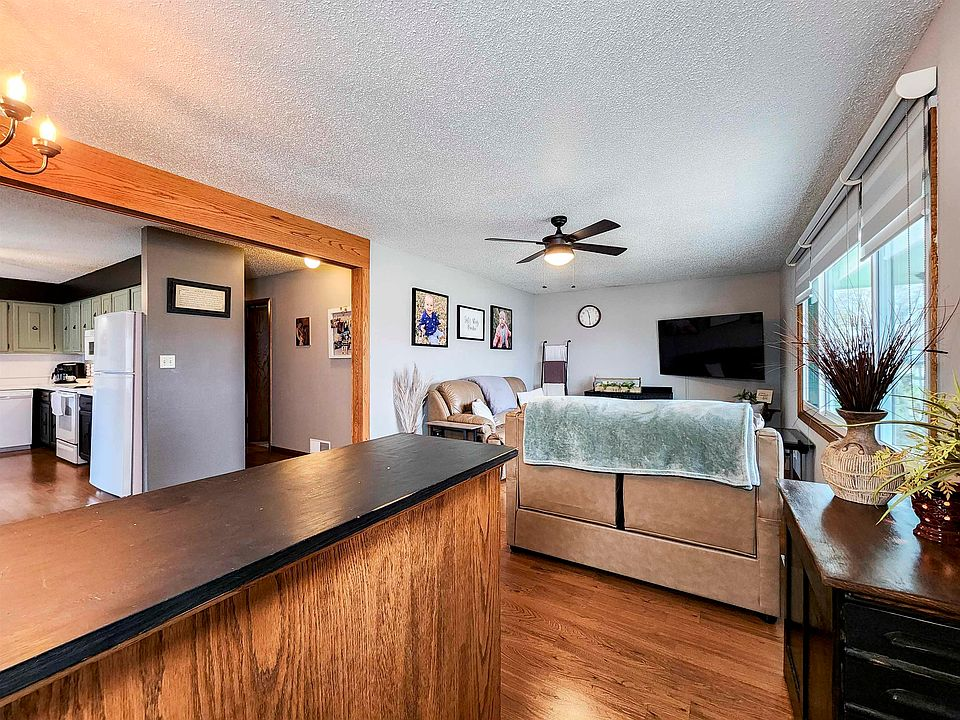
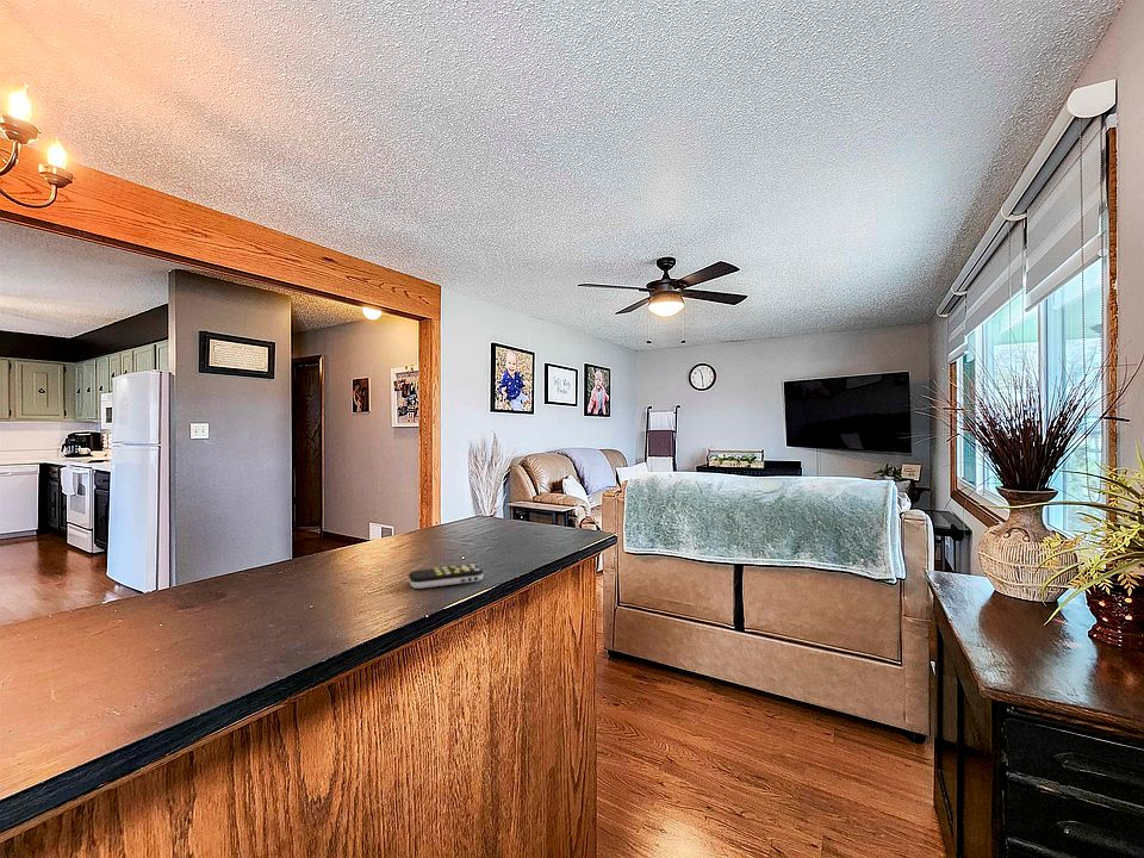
+ remote control (446, 574)
